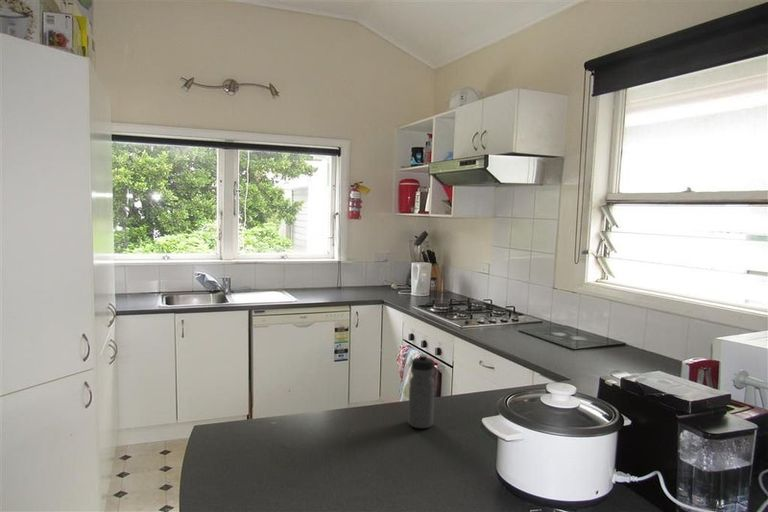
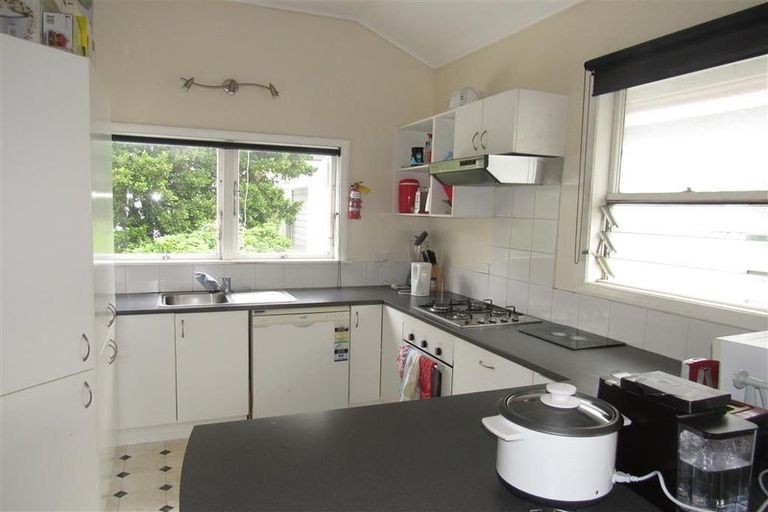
- water bottle (421, 389)
